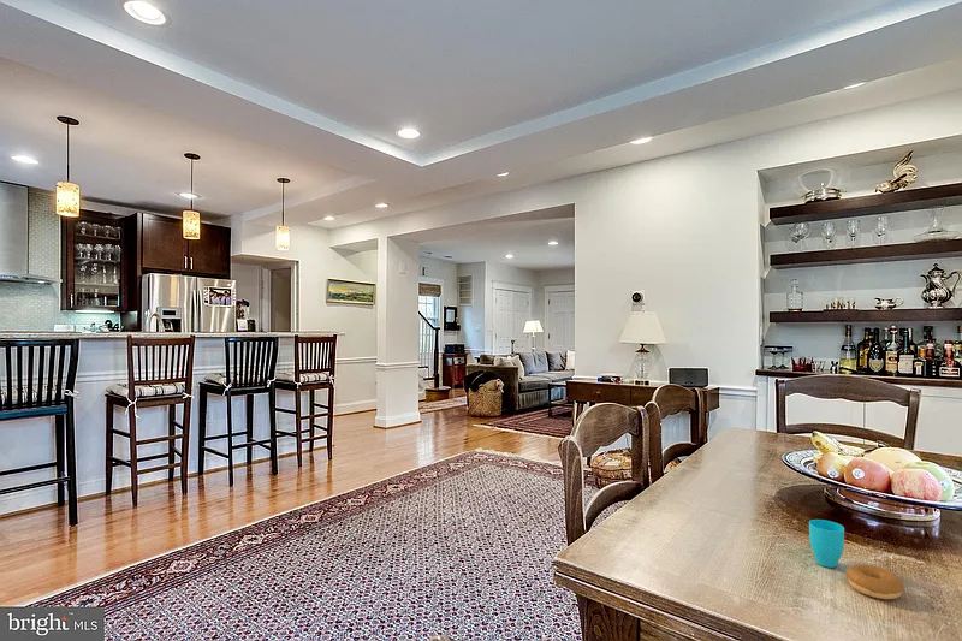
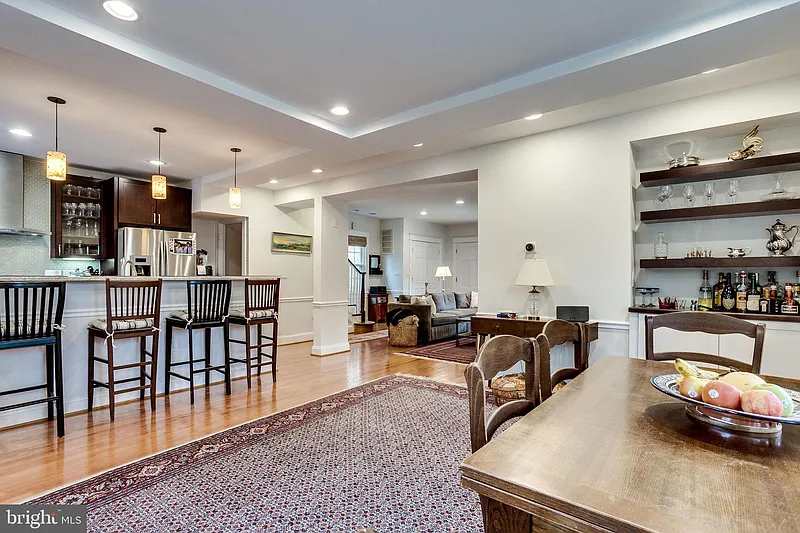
- cup (854, 564)
